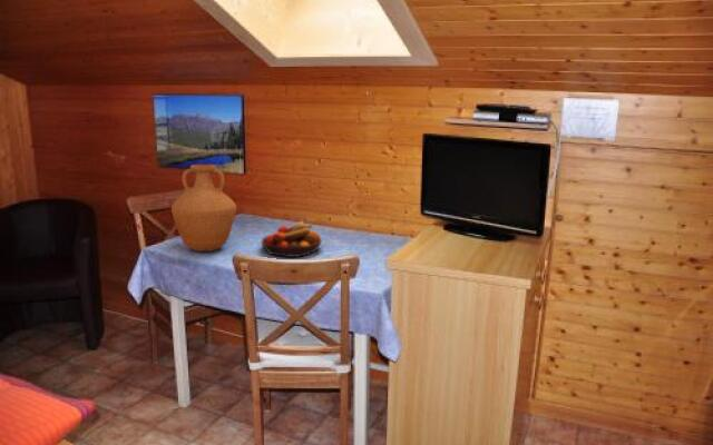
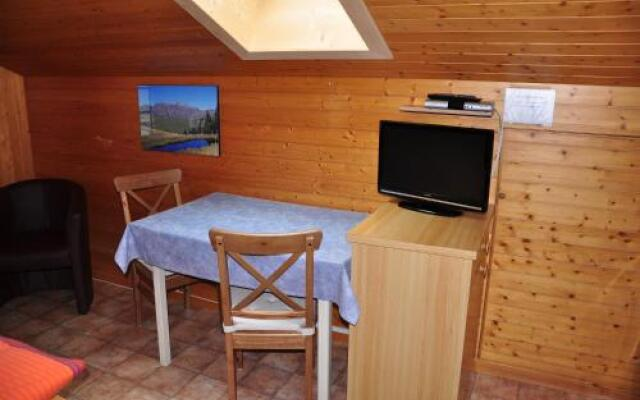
- fruit bowl (291, 237)
- vase (204, 208)
